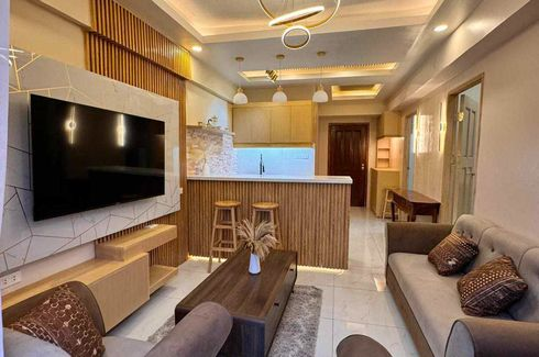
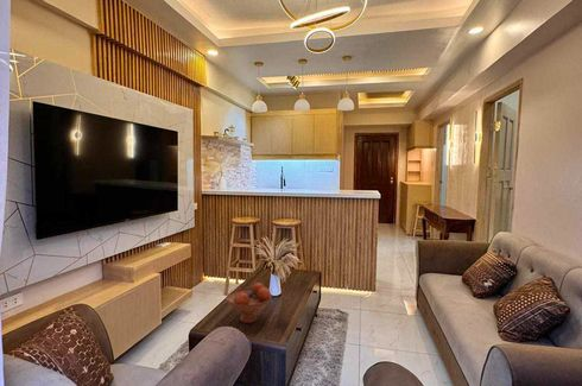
+ fruit bowl (248, 303)
